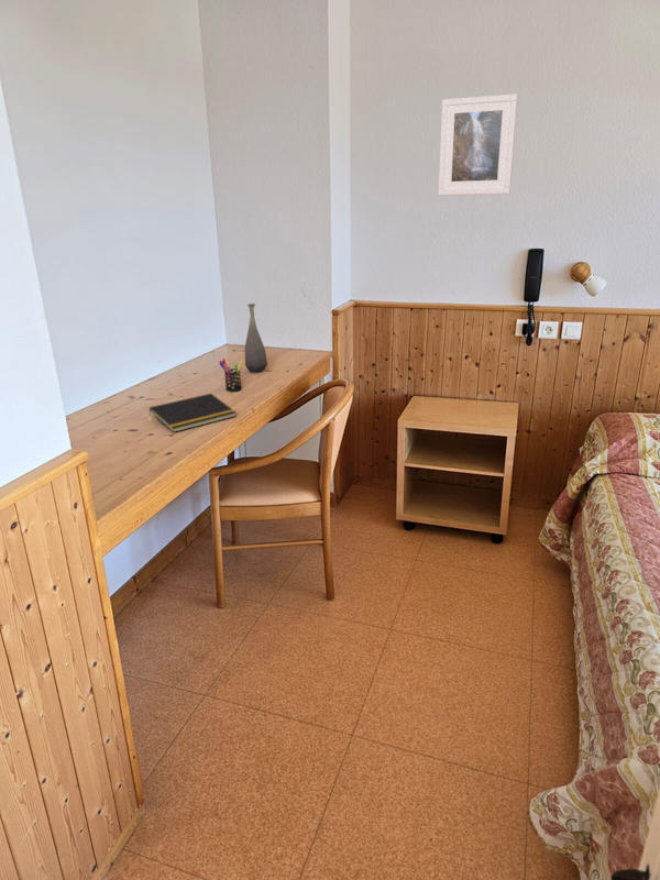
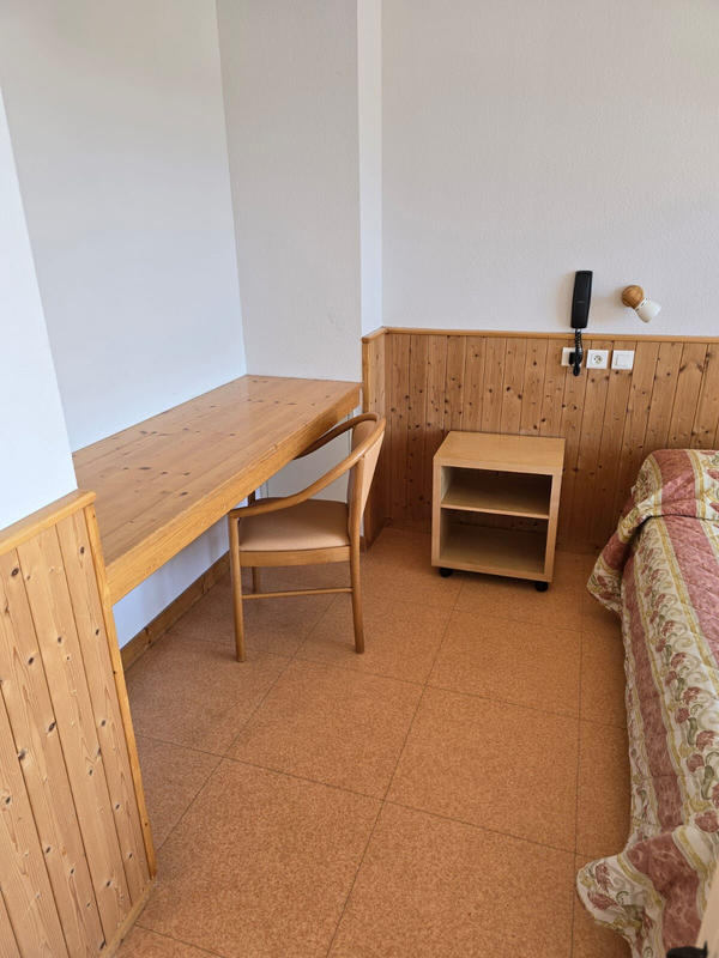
- bottle (253, 338)
- notepad (193, 411)
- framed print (476, 146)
- pen holder (232, 373)
